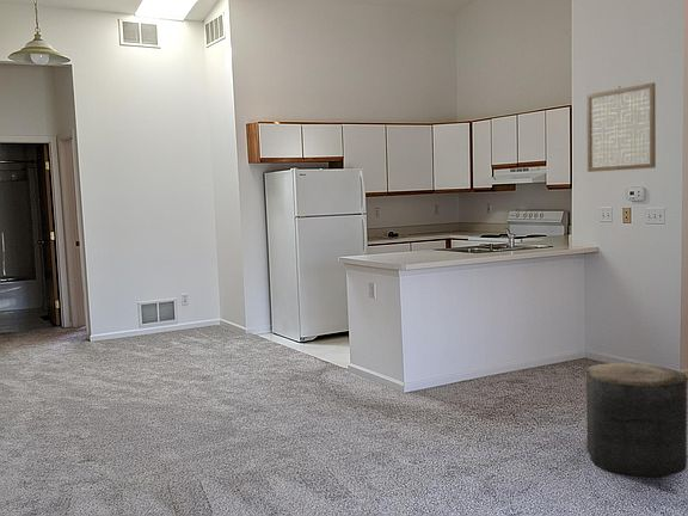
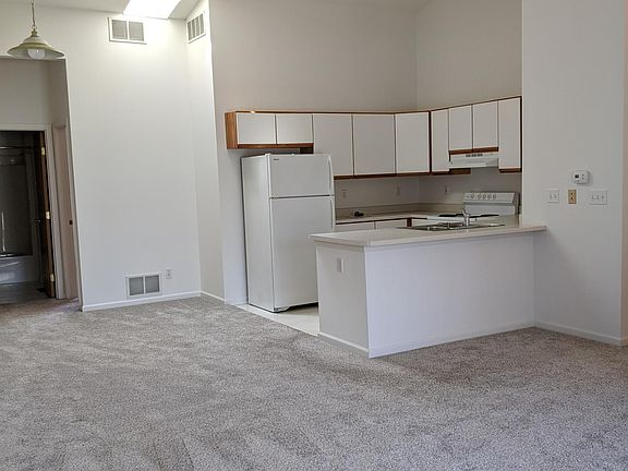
- stool (634, 416)
- wall art (619, 127)
